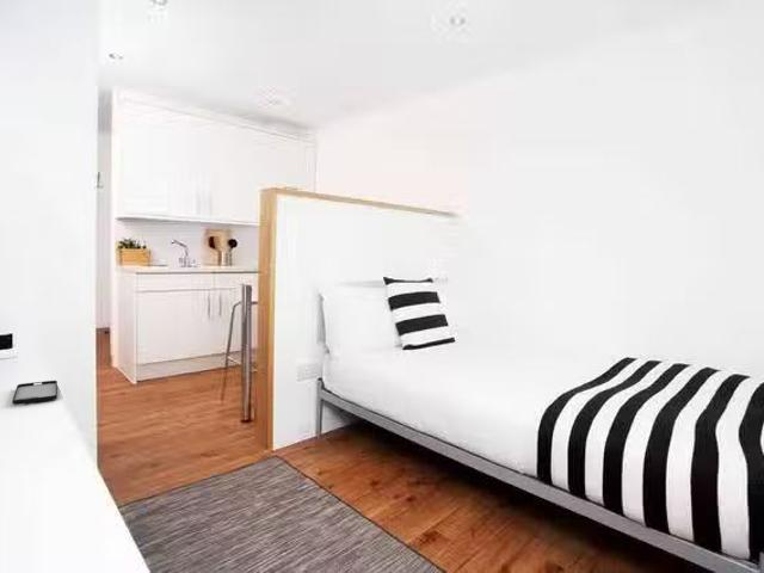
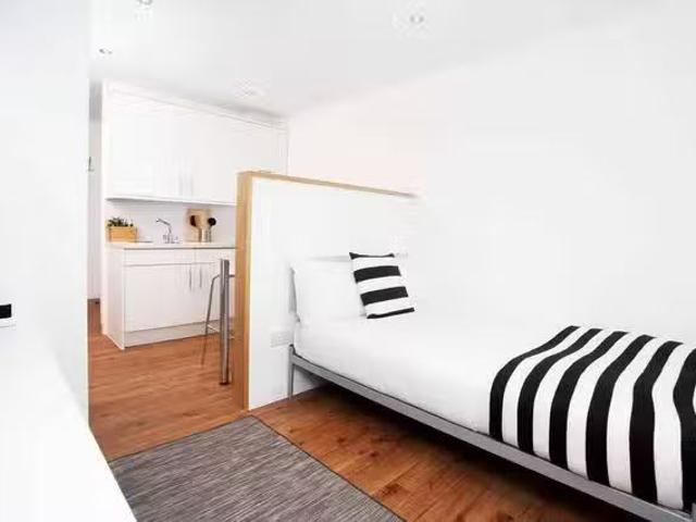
- smartphone (36, 390)
